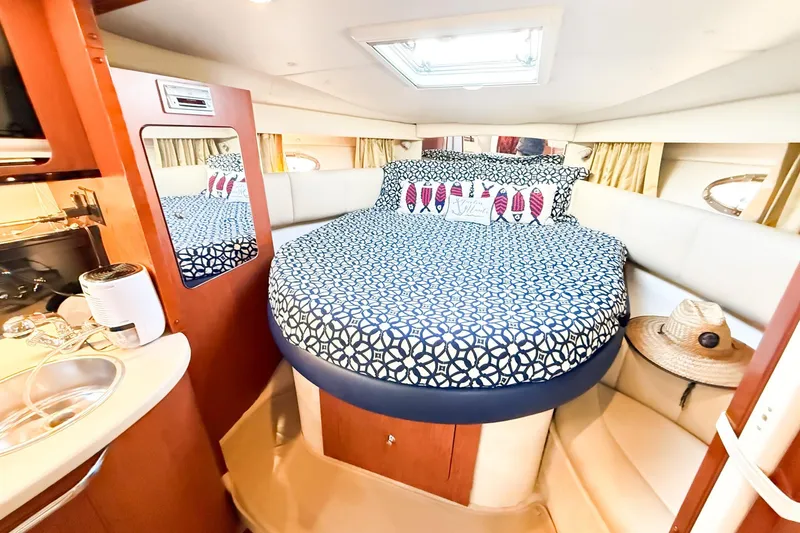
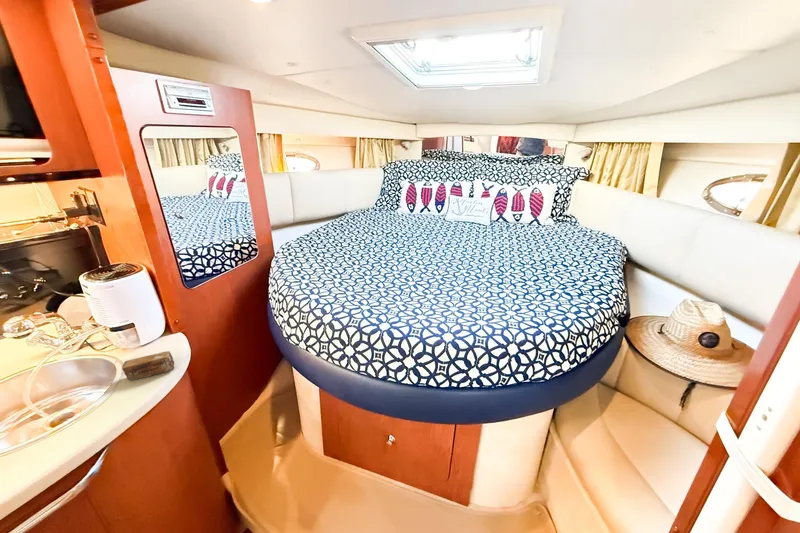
+ soap bar (149, 365)
